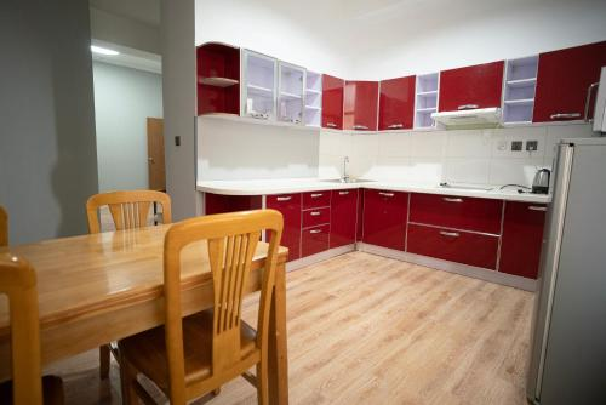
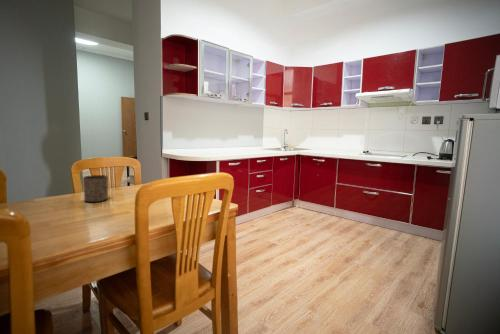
+ cup (95, 188)
